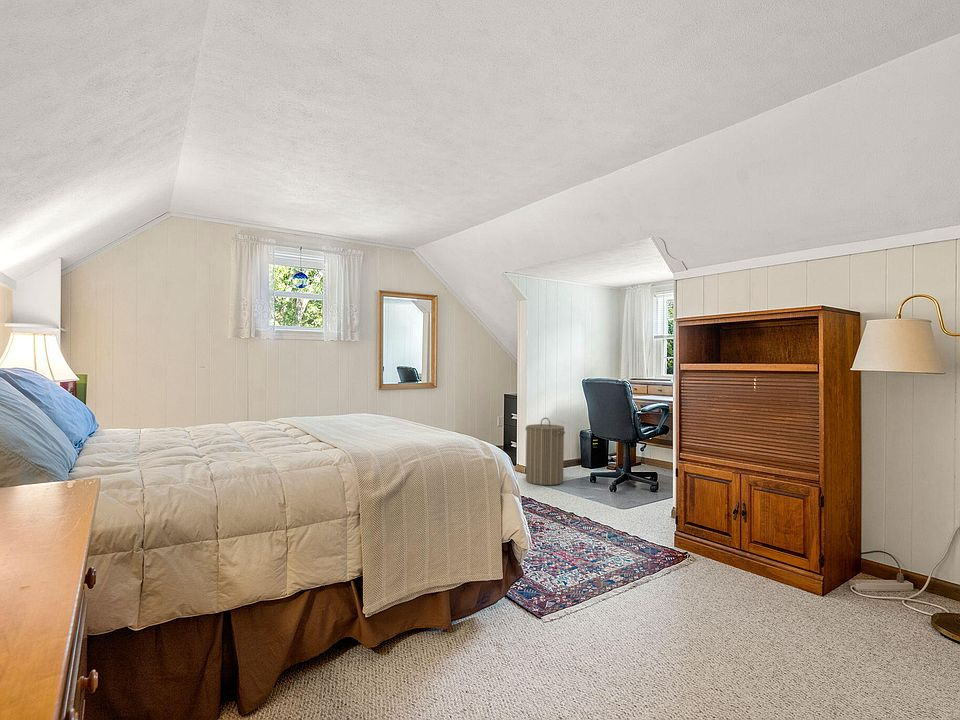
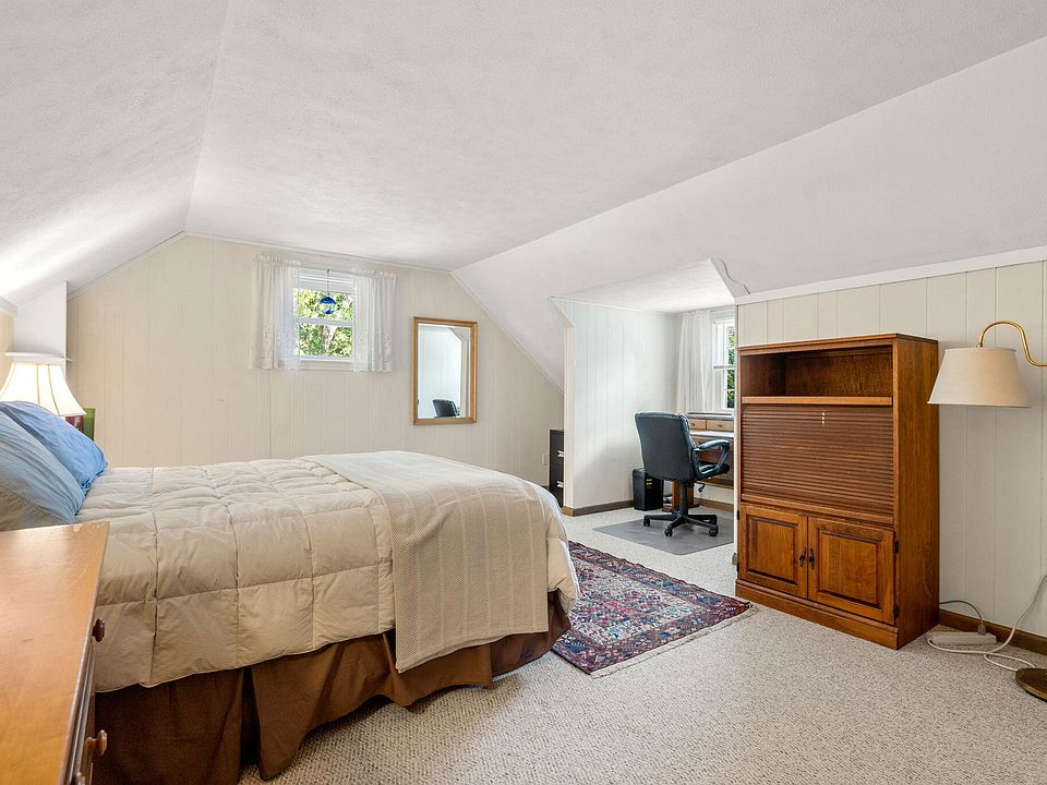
- laundry hamper (544, 449)
